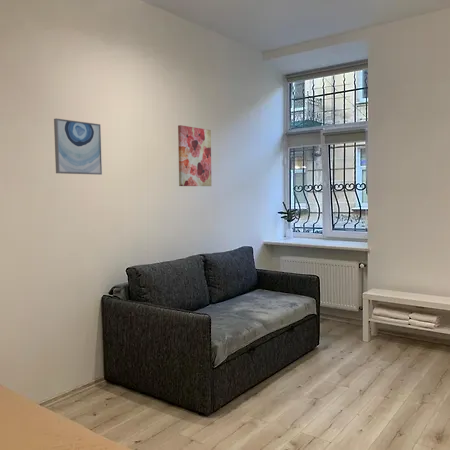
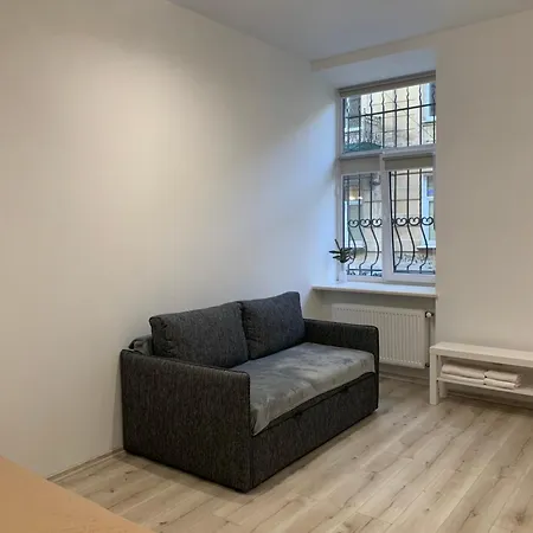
- wall art (195, 157)
- wall art (79, 147)
